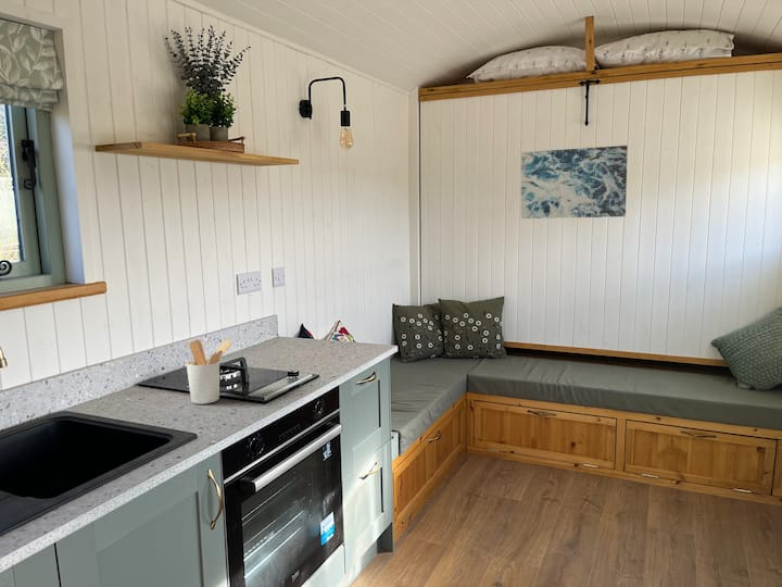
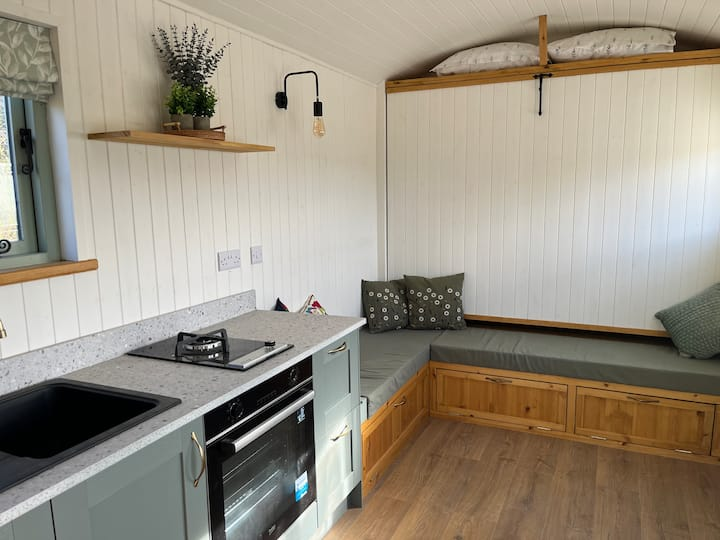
- utensil holder (211, 370)
- wall art (571, 184)
